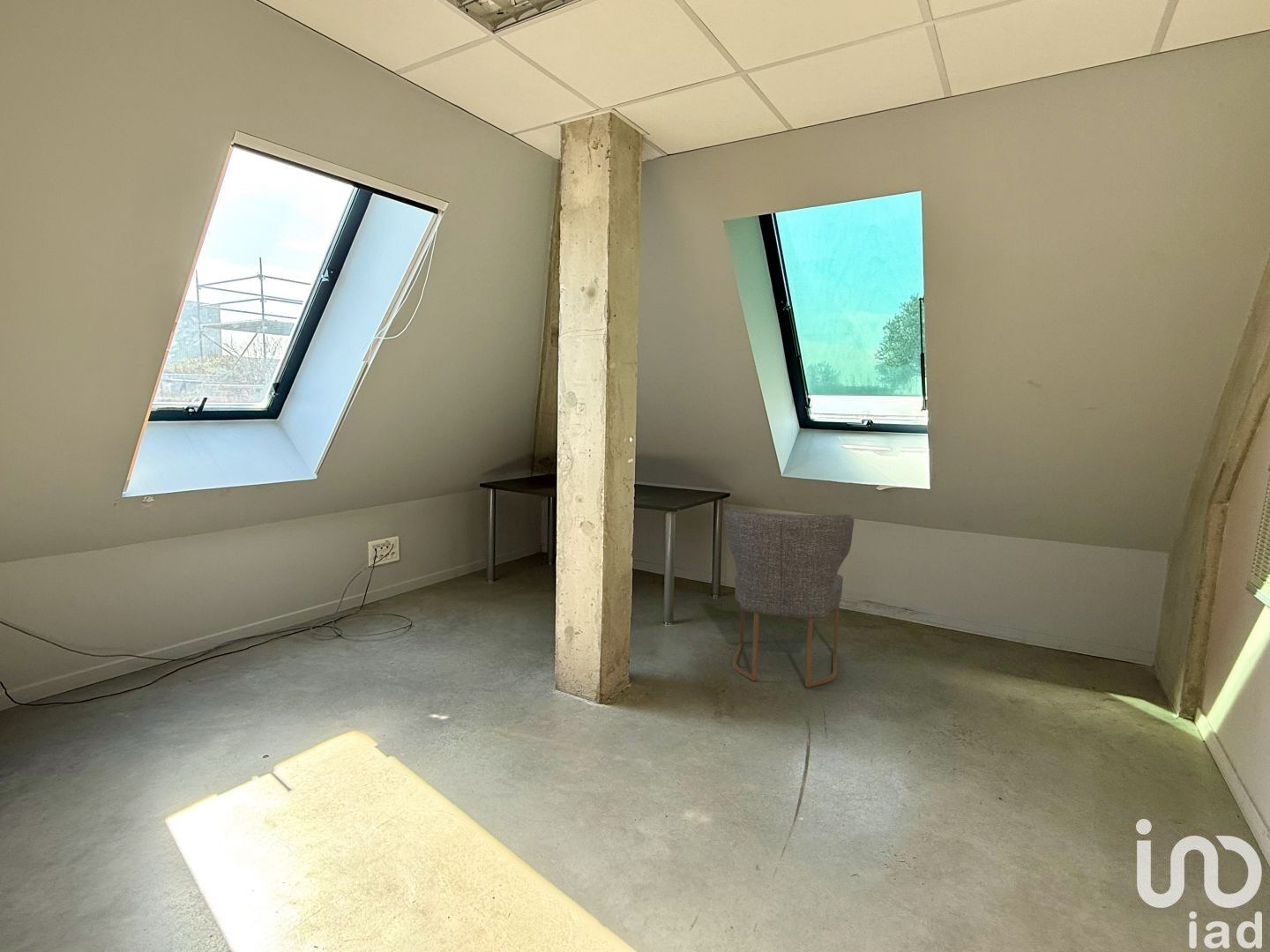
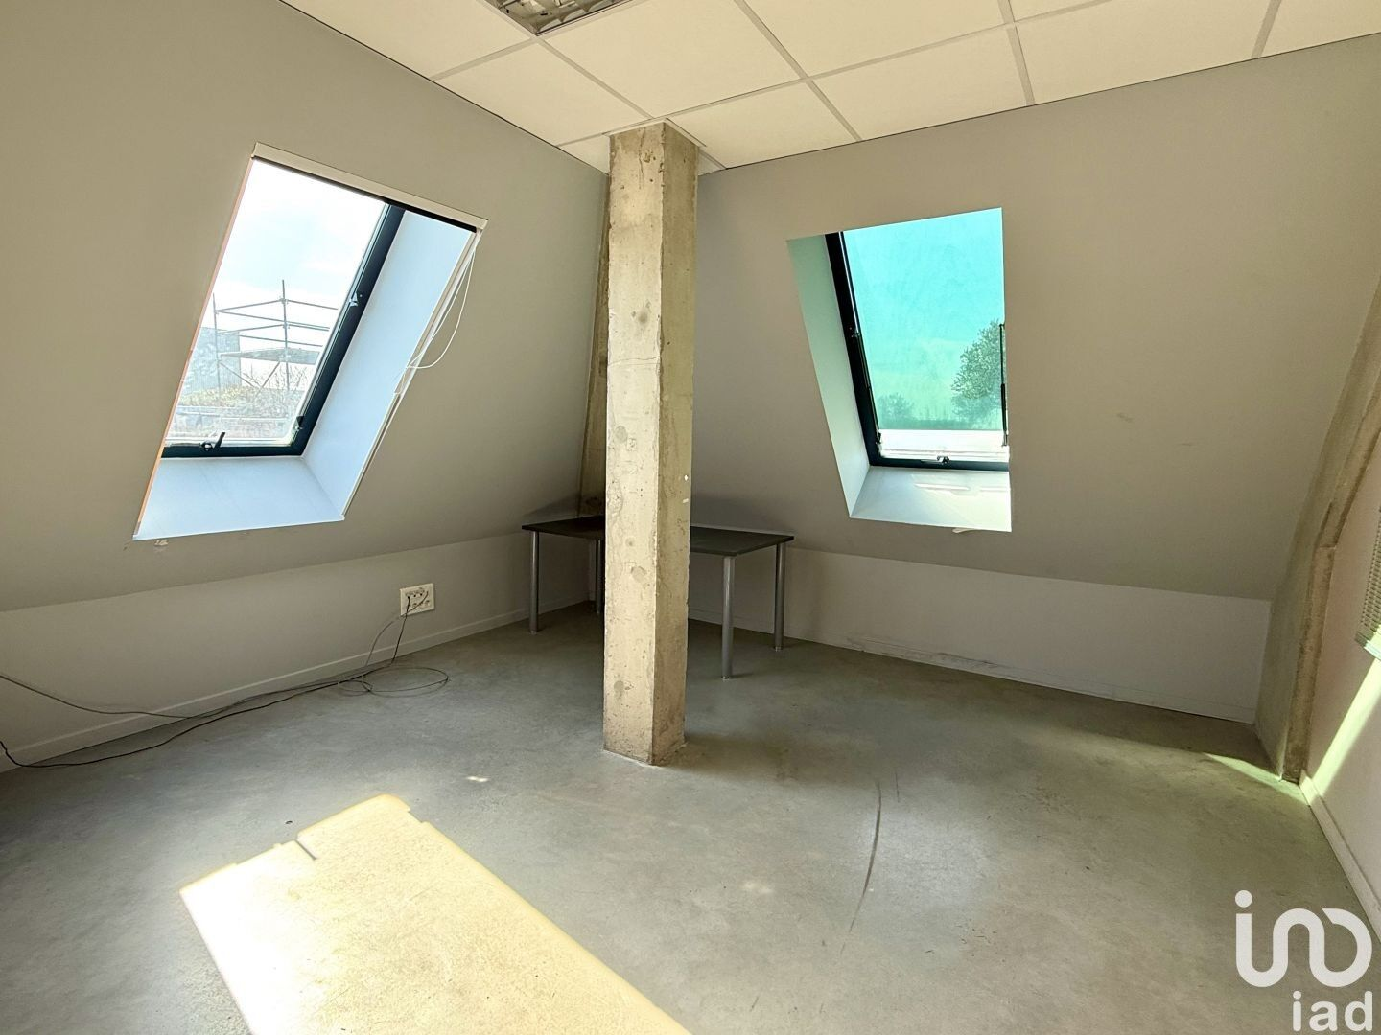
- chair (786, 589)
